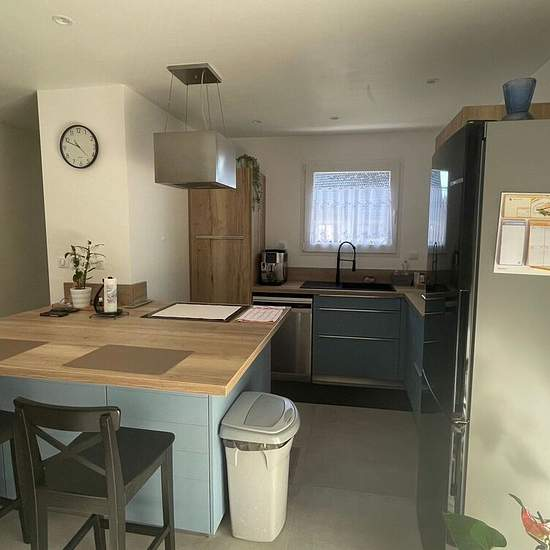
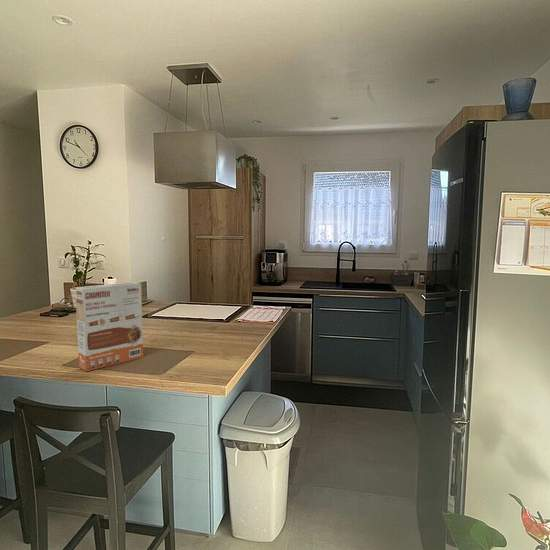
+ cereal box (111, 324)
